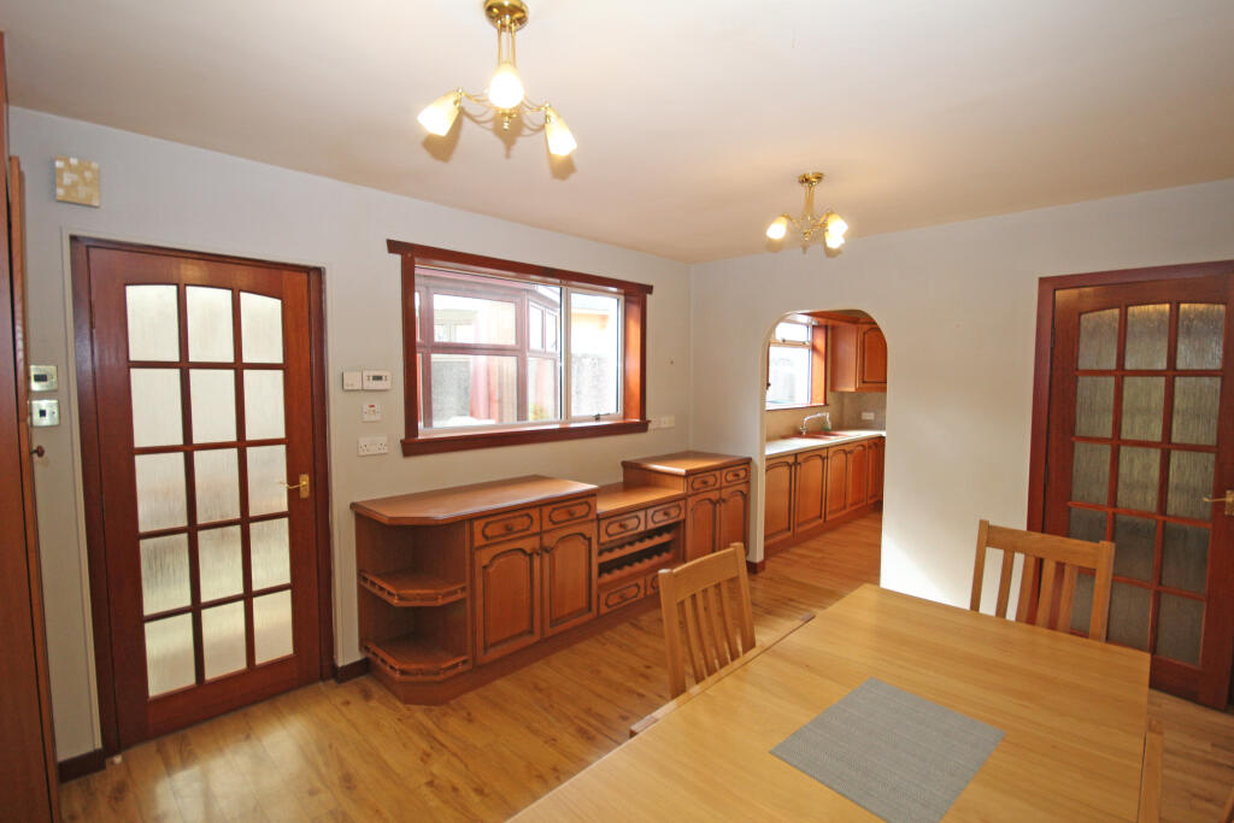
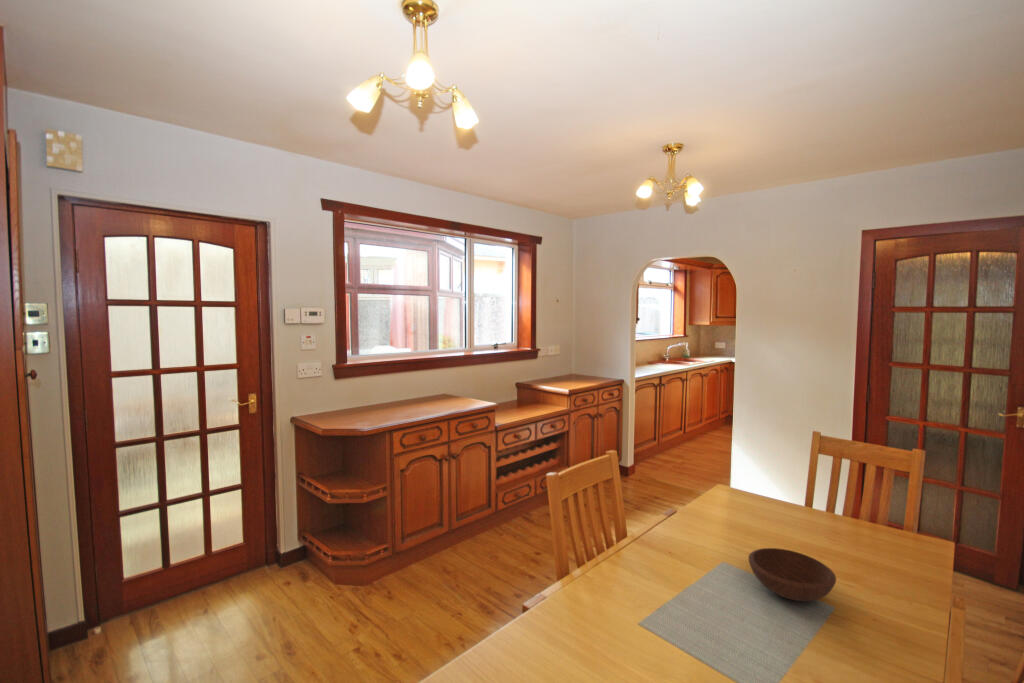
+ bowl (790, 578)
